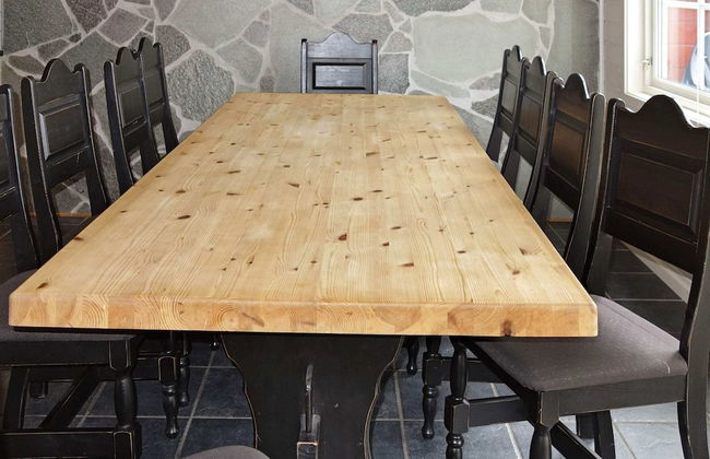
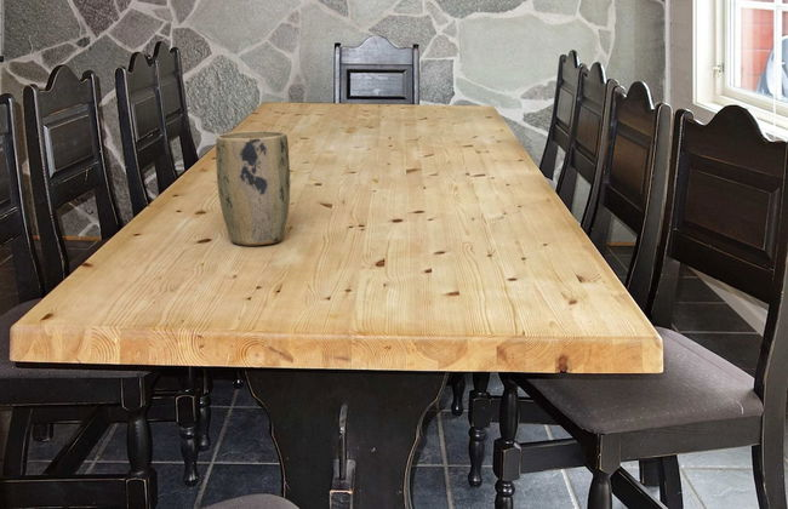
+ plant pot (253, 188)
